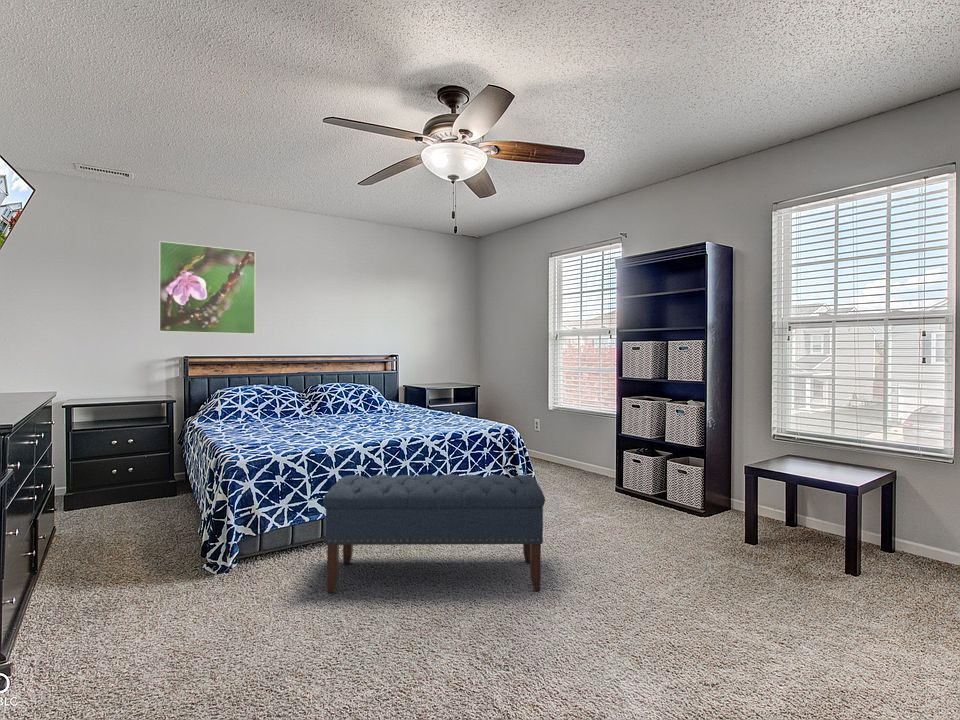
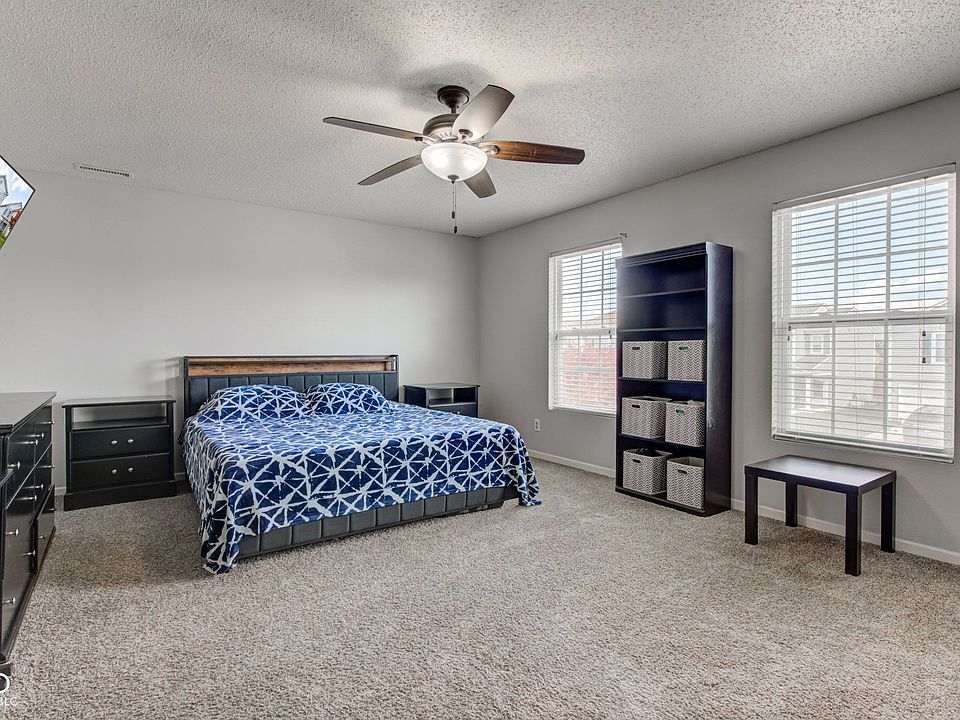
- bench (436, 527)
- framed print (209, 289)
